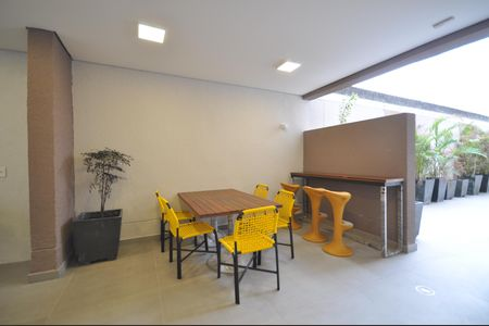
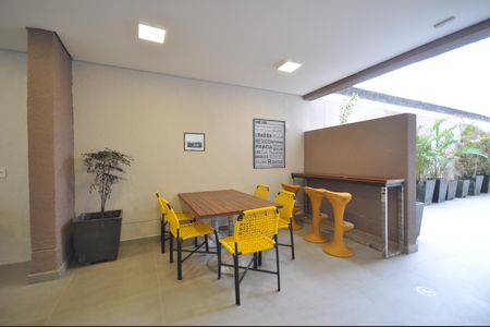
+ wall art (269, 144)
+ wall art (194, 142)
